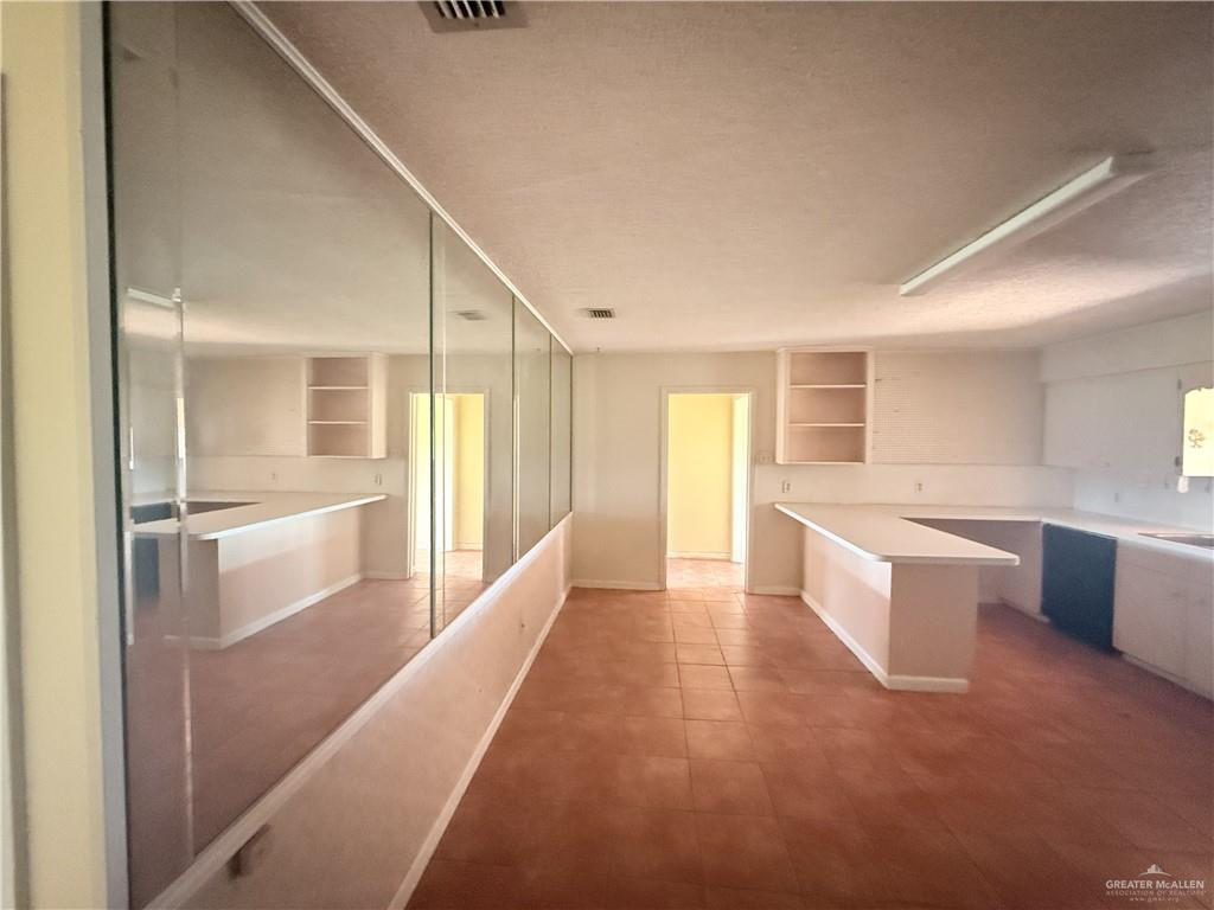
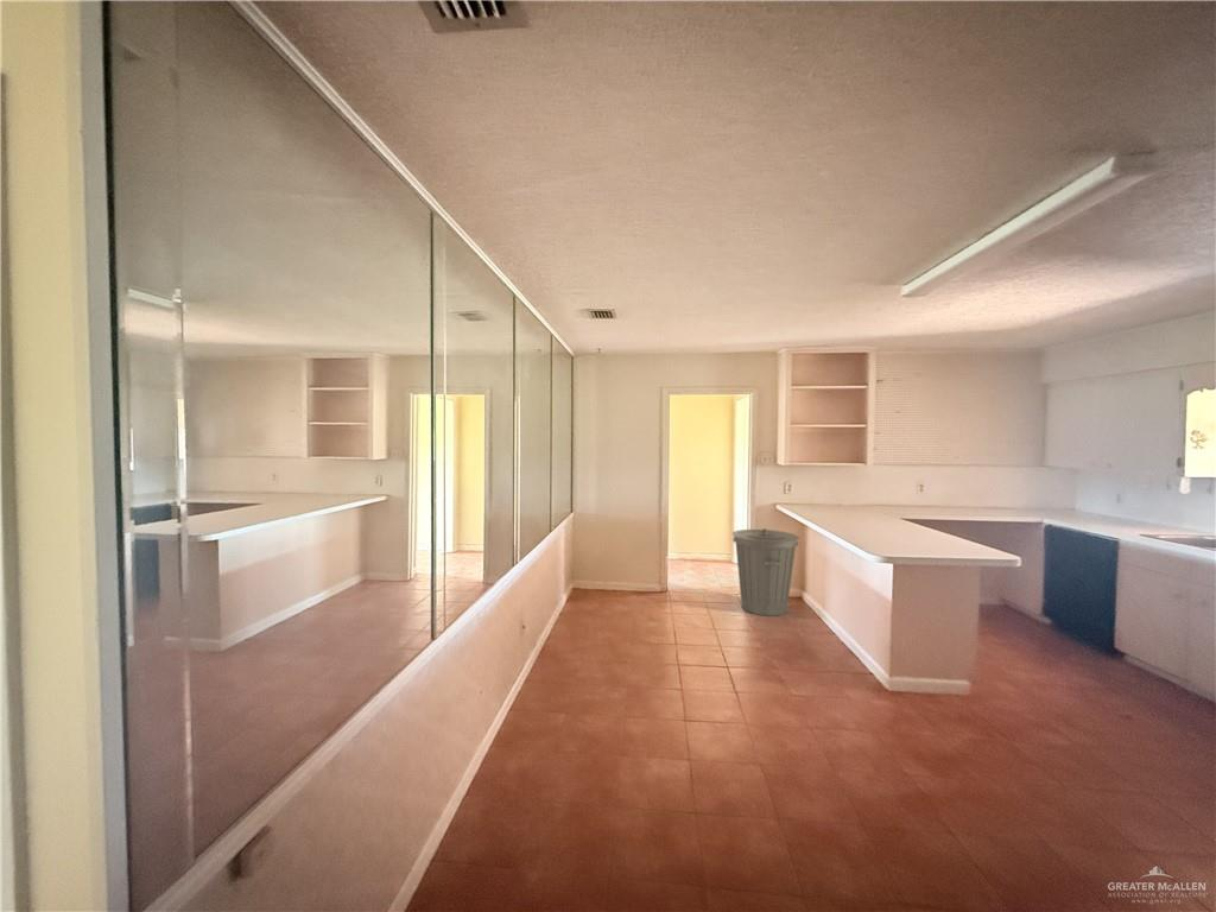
+ trash can (764, 568)
